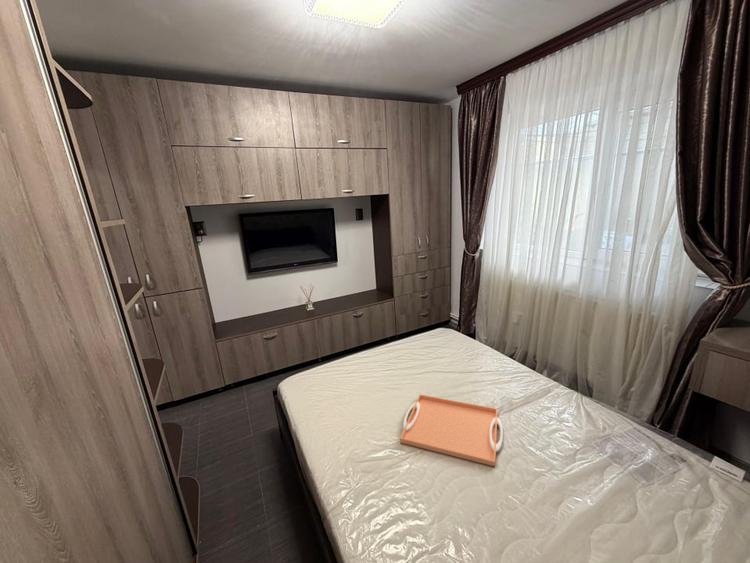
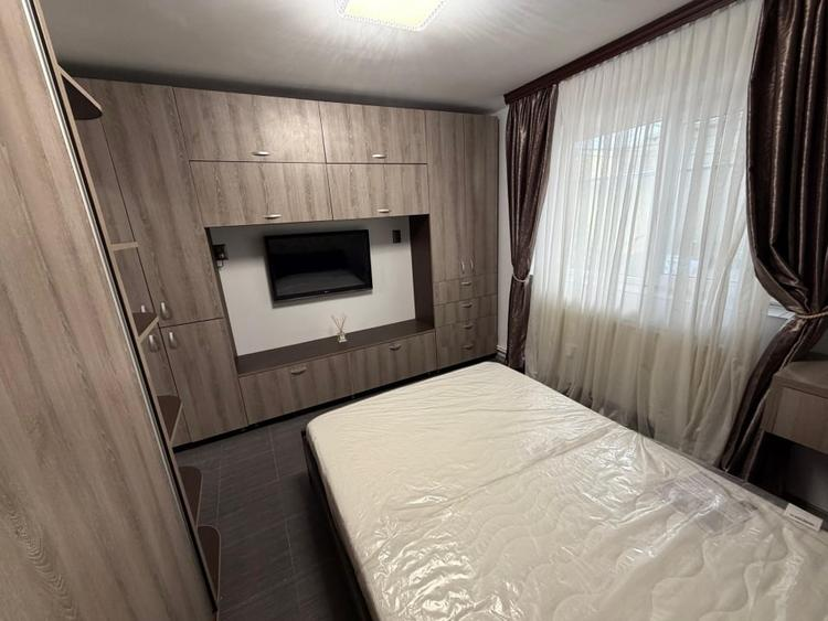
- serving tray (451, 424)
